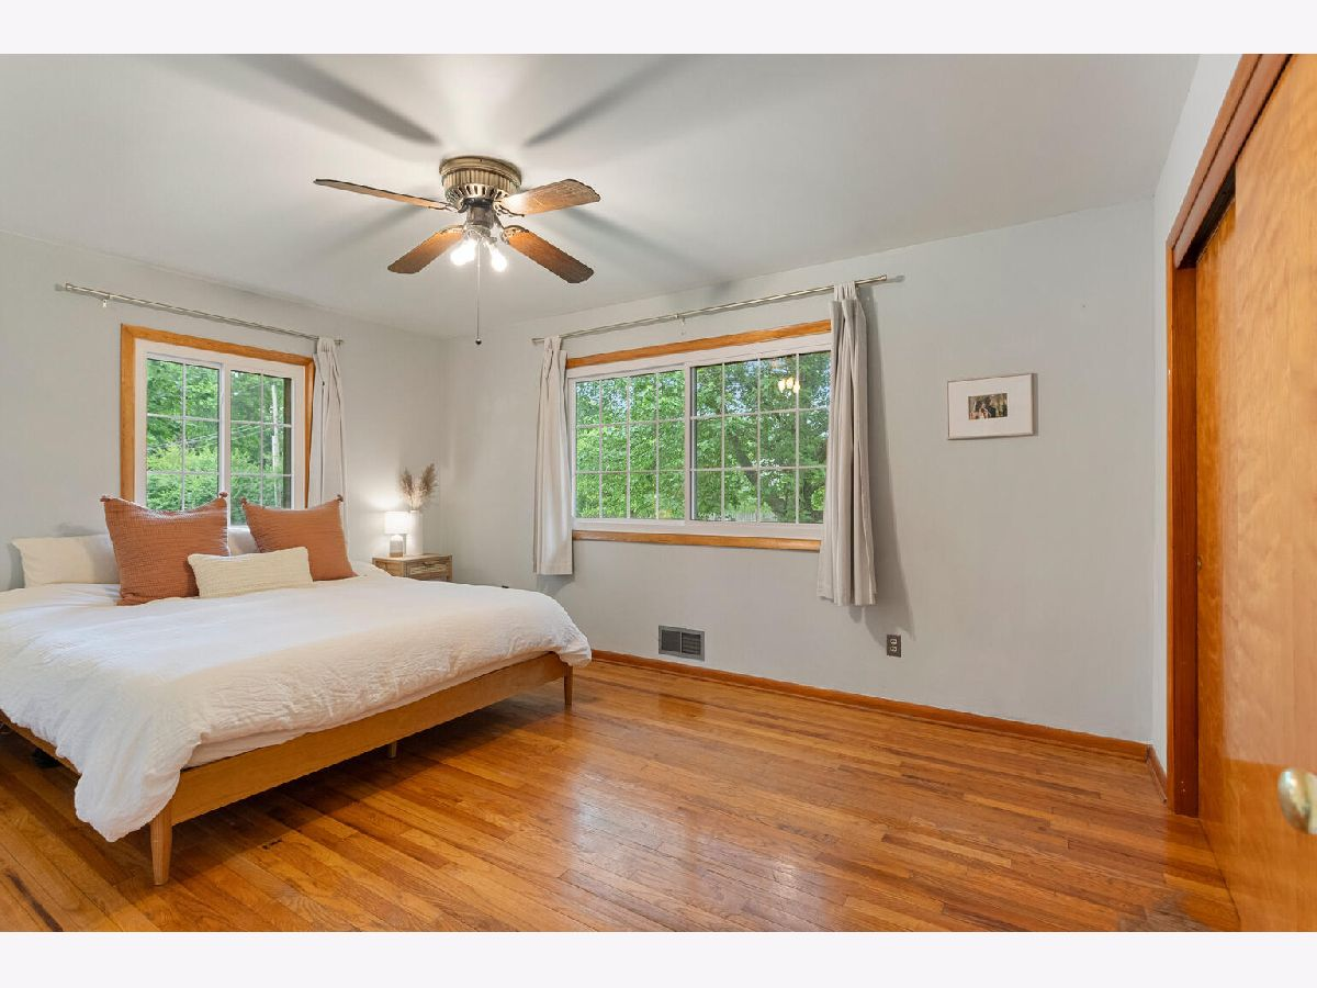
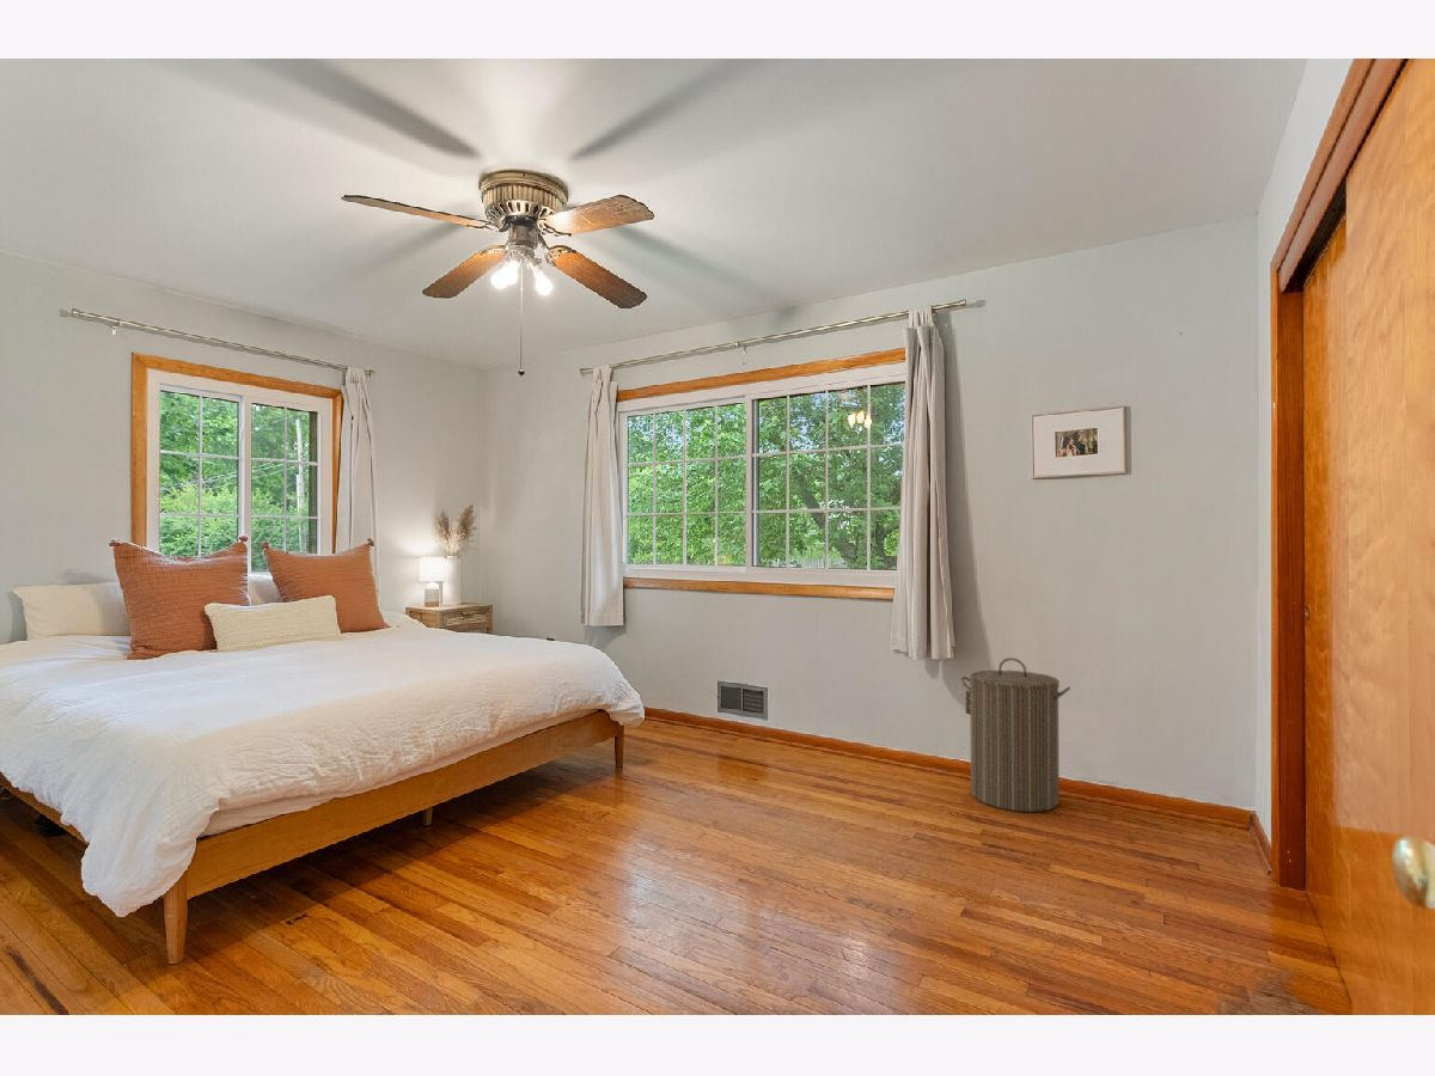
+ laundry hamper (1013, 727)
